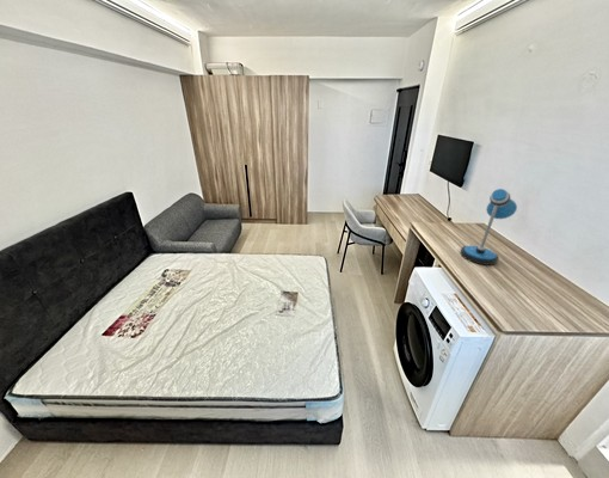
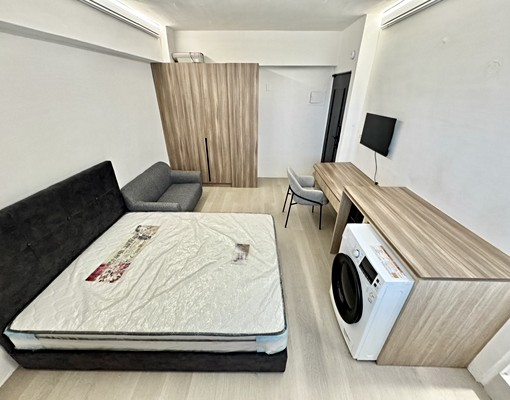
- desk lamp (490, 223)
